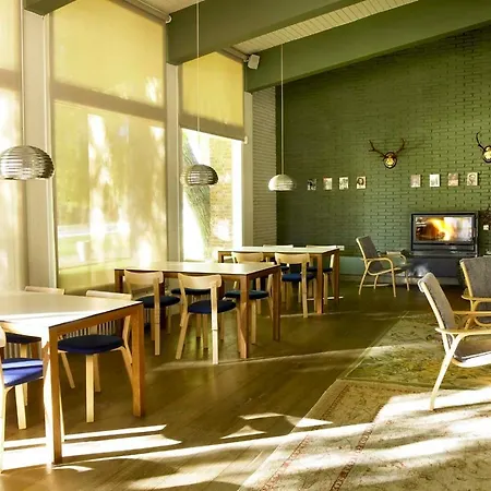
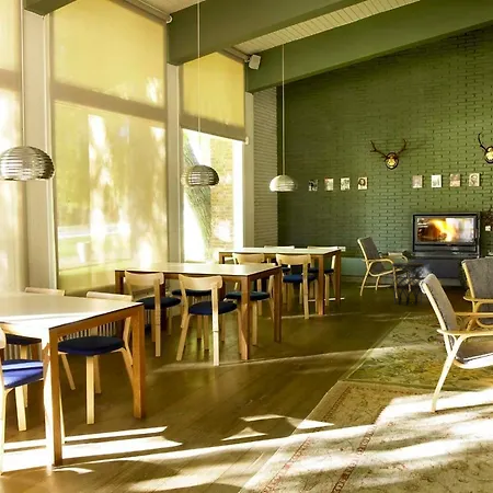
+ side table (408, 283)
